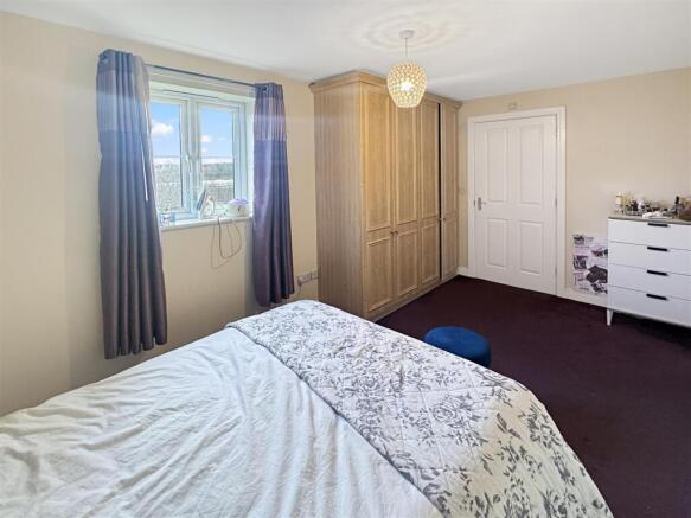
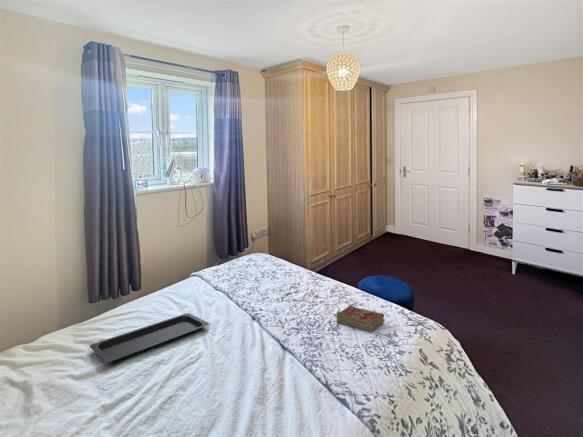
+ serving tray (153, 336)
+ book (360, 316)
